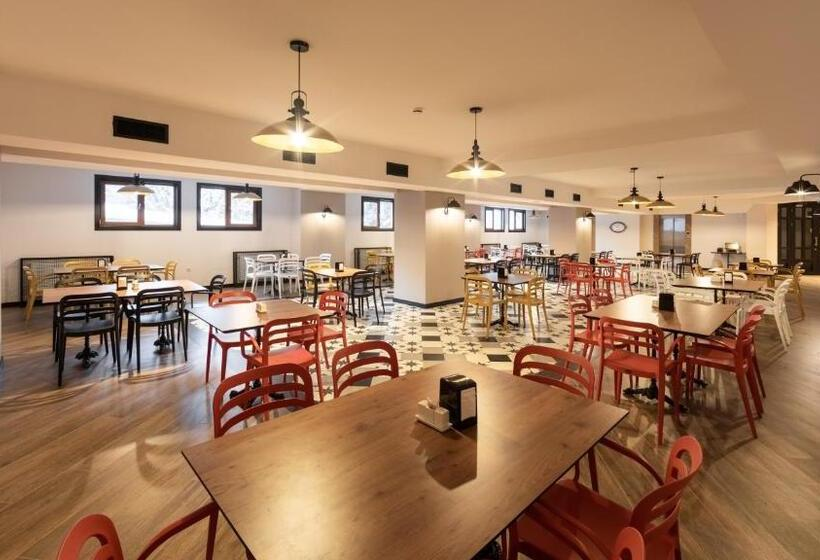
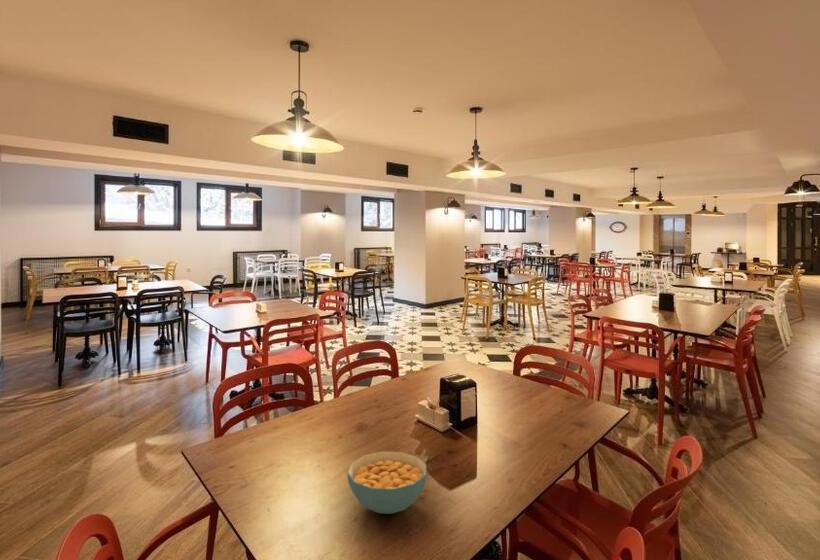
+ cereal bowl (387, 487)
